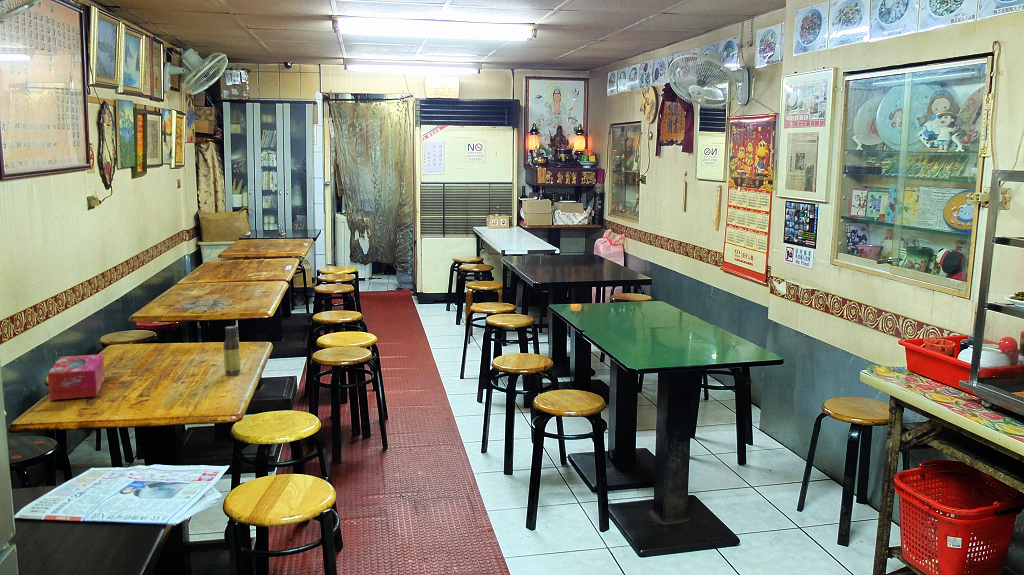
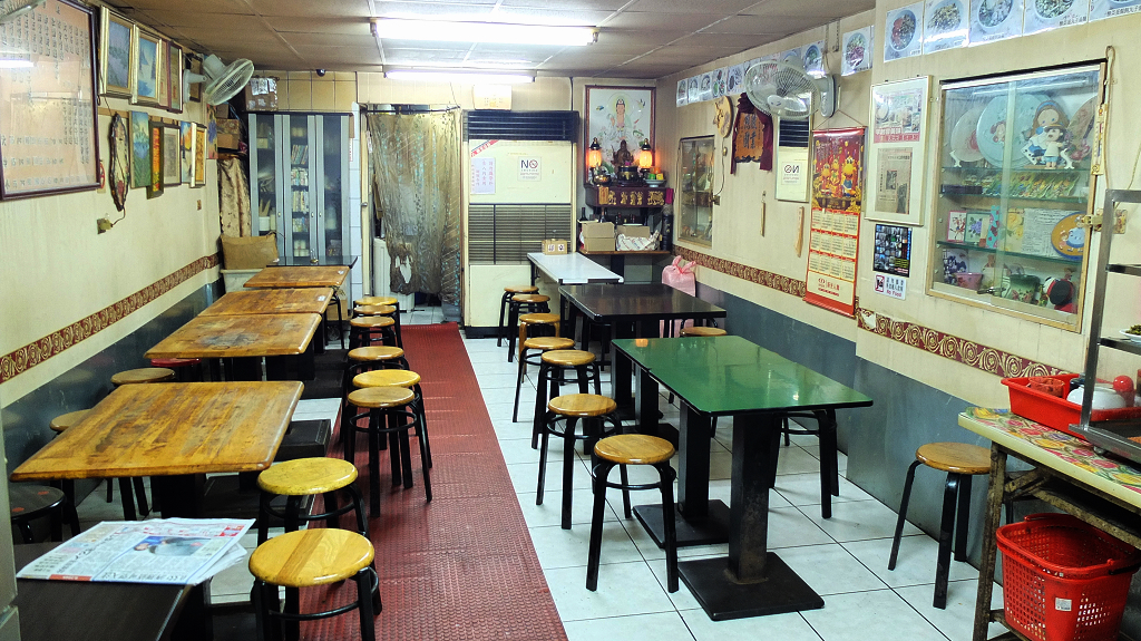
- tissue box (77, 375)
- sauce bottle (231, 350)
